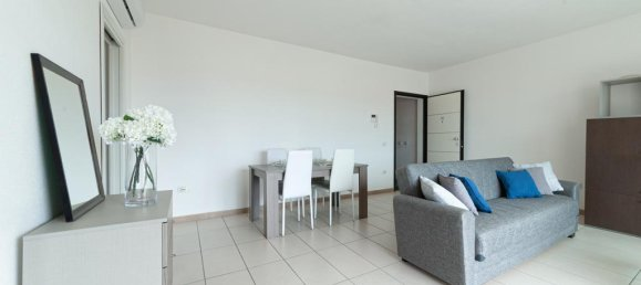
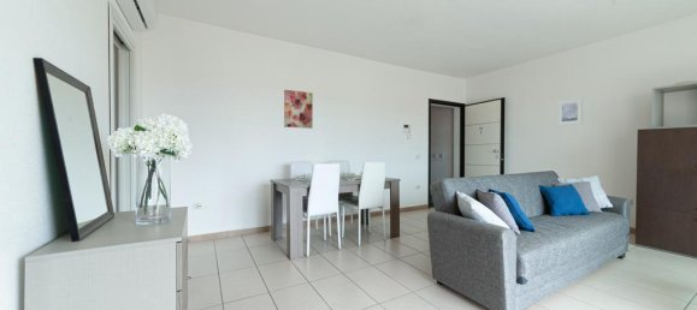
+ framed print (569, 112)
+ wall art (299, 109)
